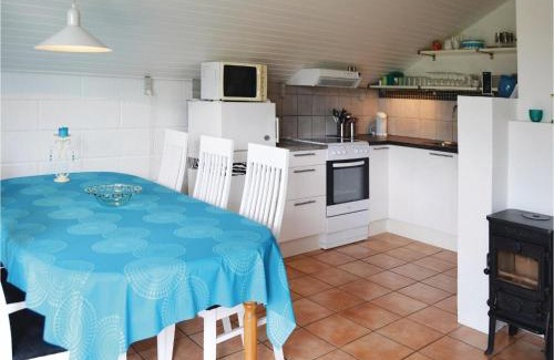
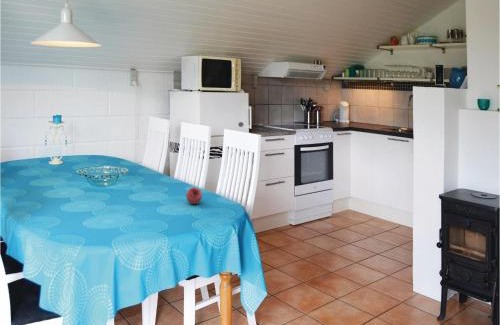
+ fruit (194, 195)
